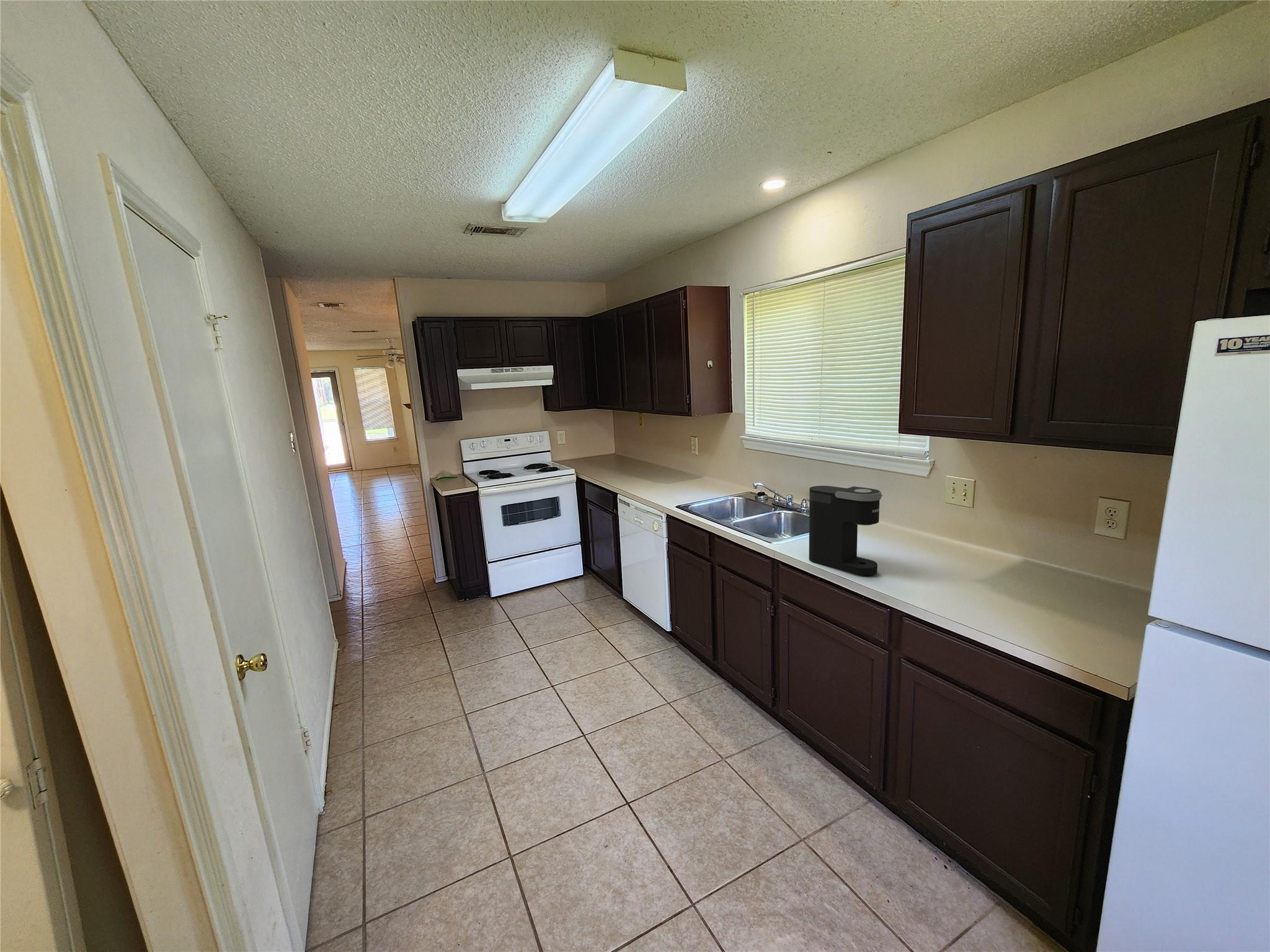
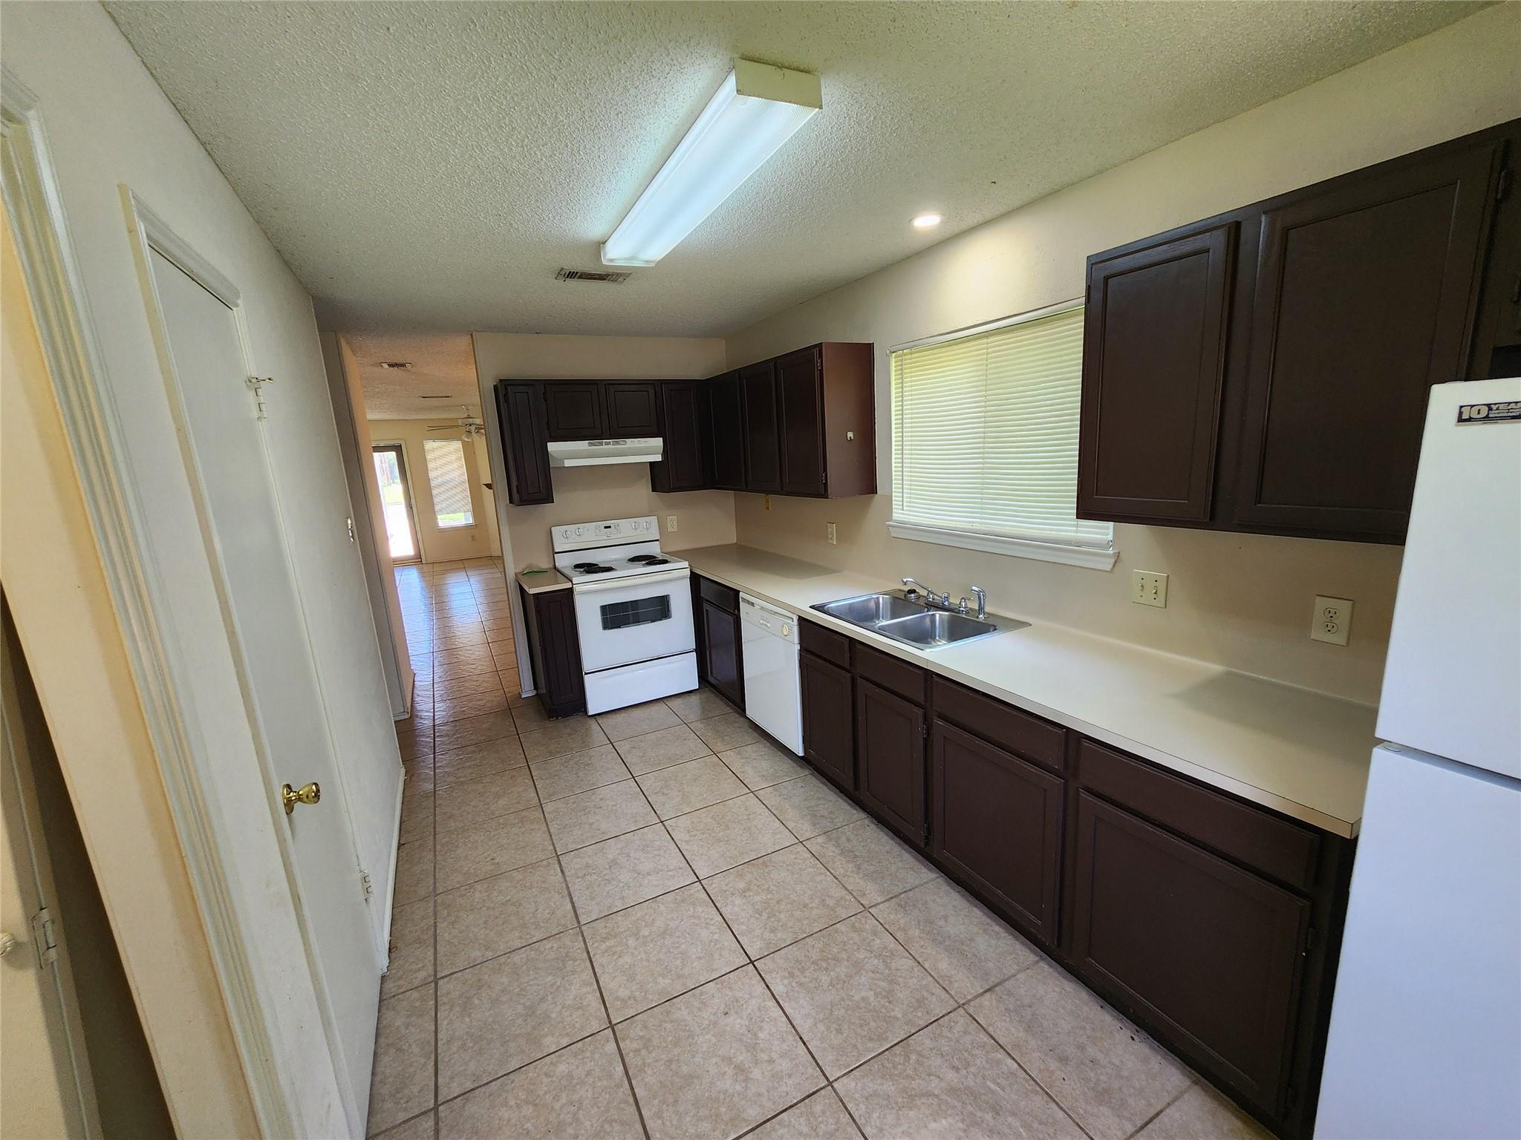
- coffee maker (843, 527)
